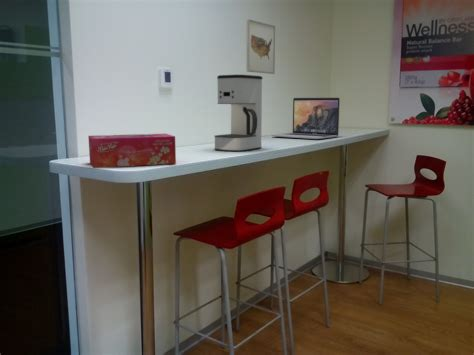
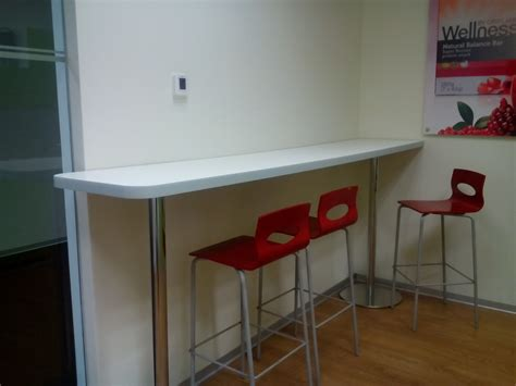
- tissue box (131, 149)
- coffee maker (239, 112)
- wall art (261, 47)
- laptop (304, 117)
